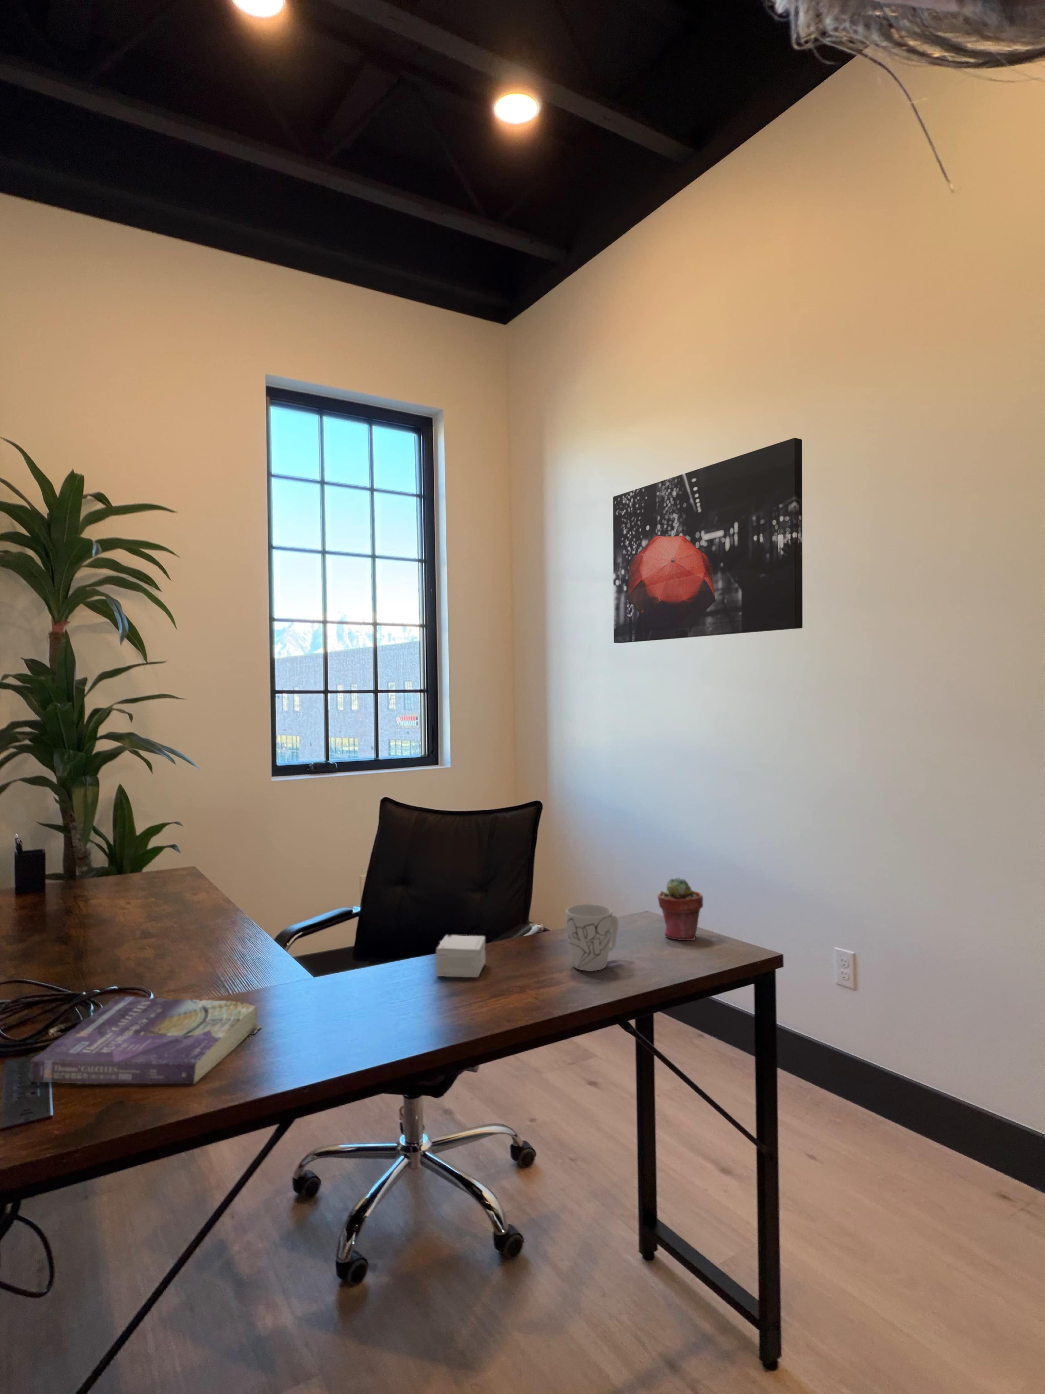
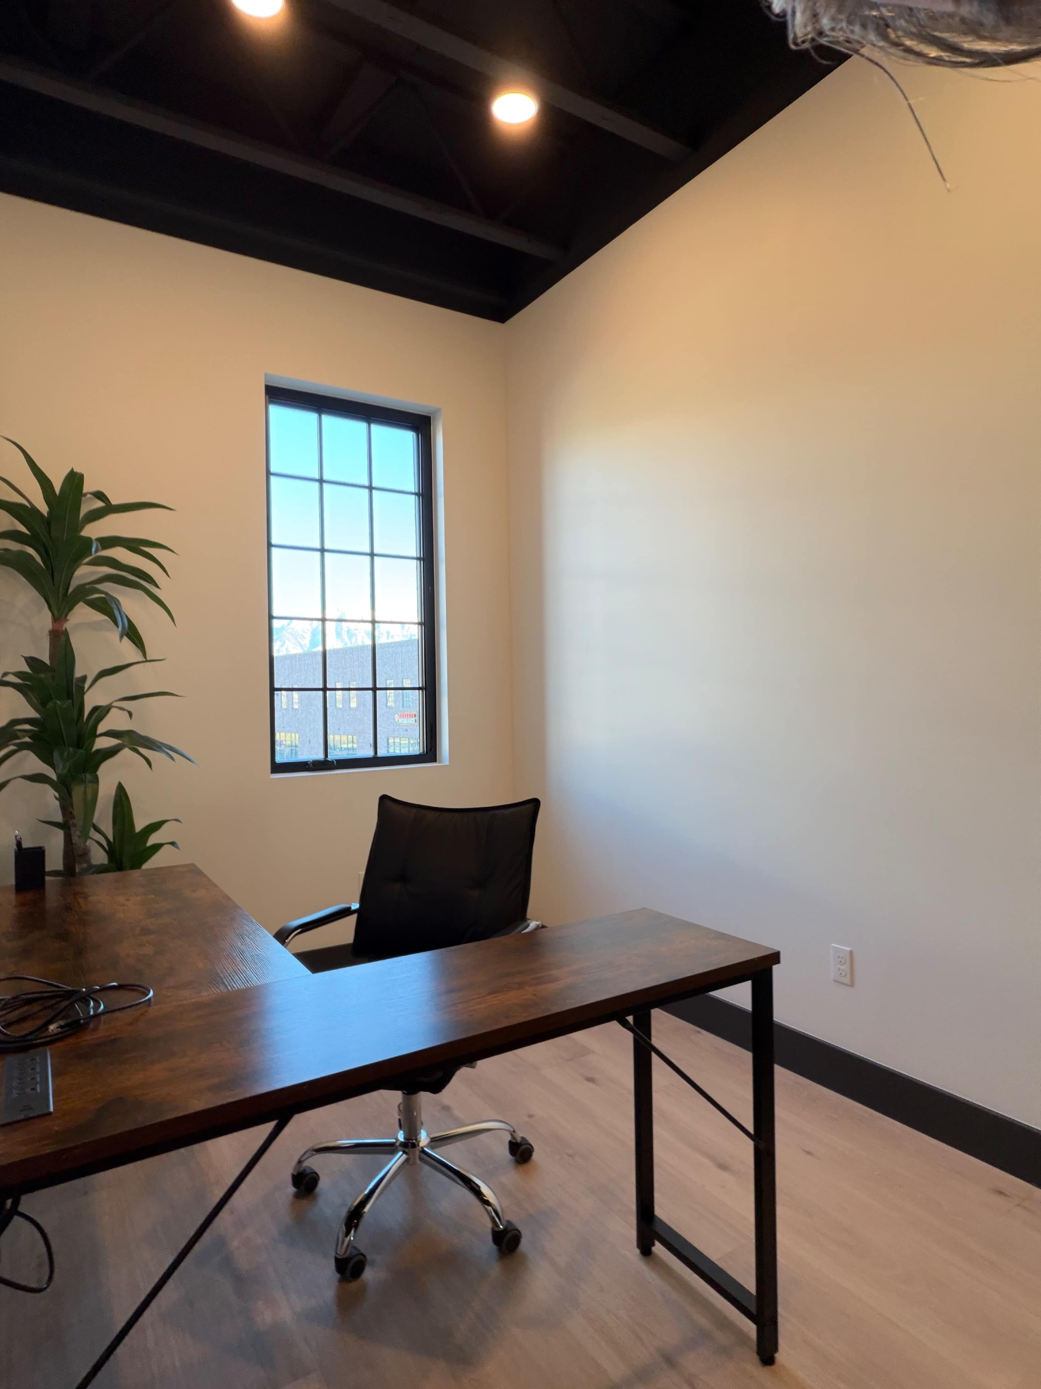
- mug (595, 936)
- small box (461, 955)
- potted succulent (681, 907)
- wall art (696, 554)
- book (155, 1037)
